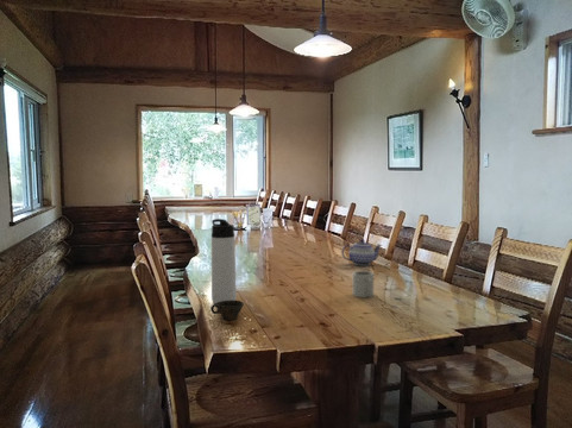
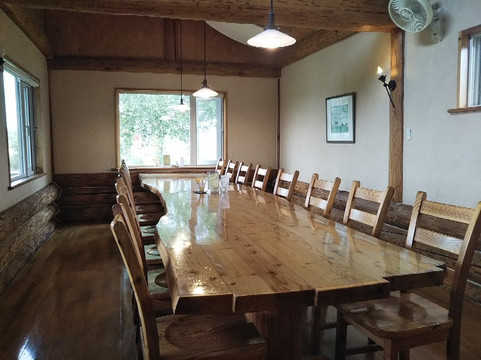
- thermos bottle (221, 260)
- teapot (362, 251)
- cup (364, 284)
- cup (227, 310)
